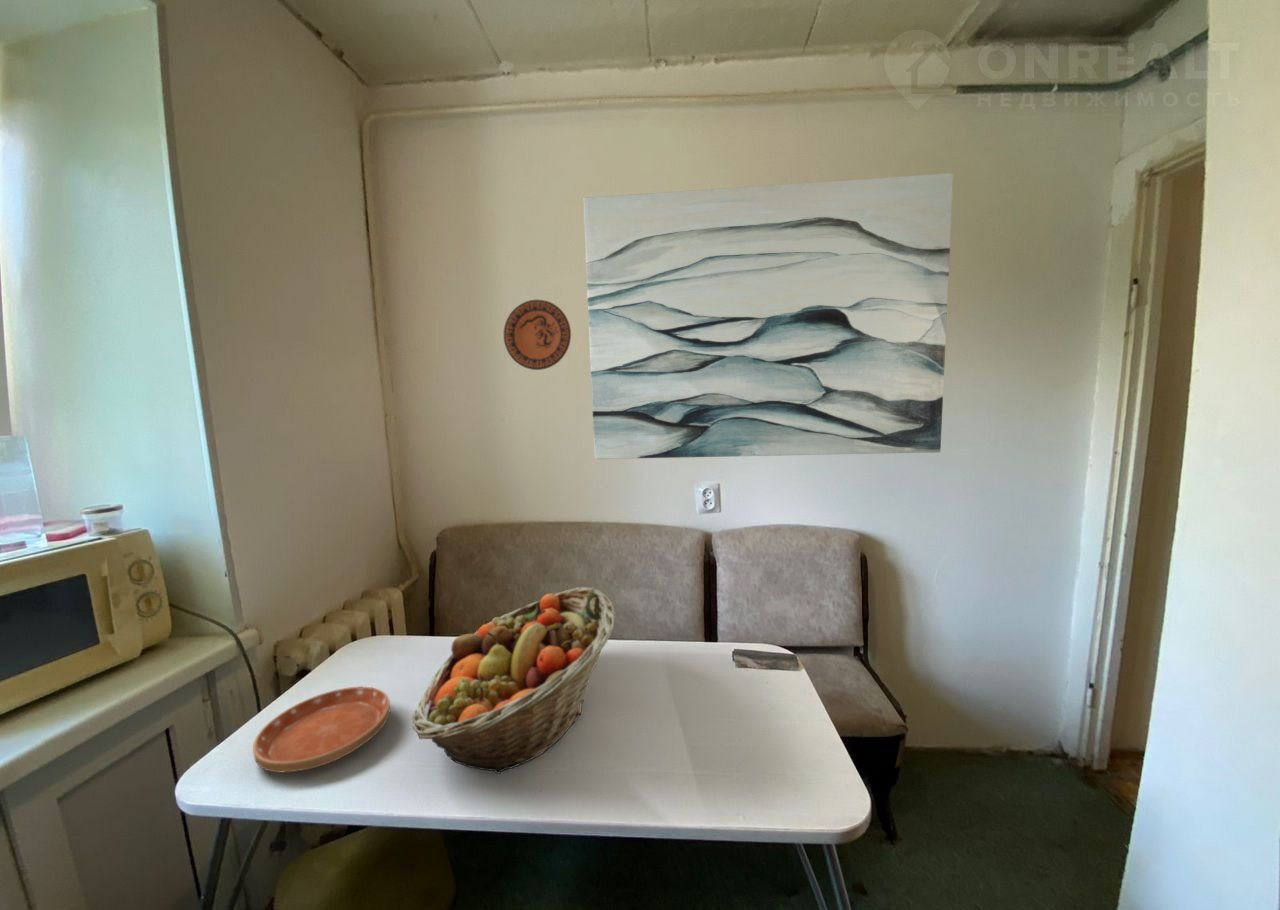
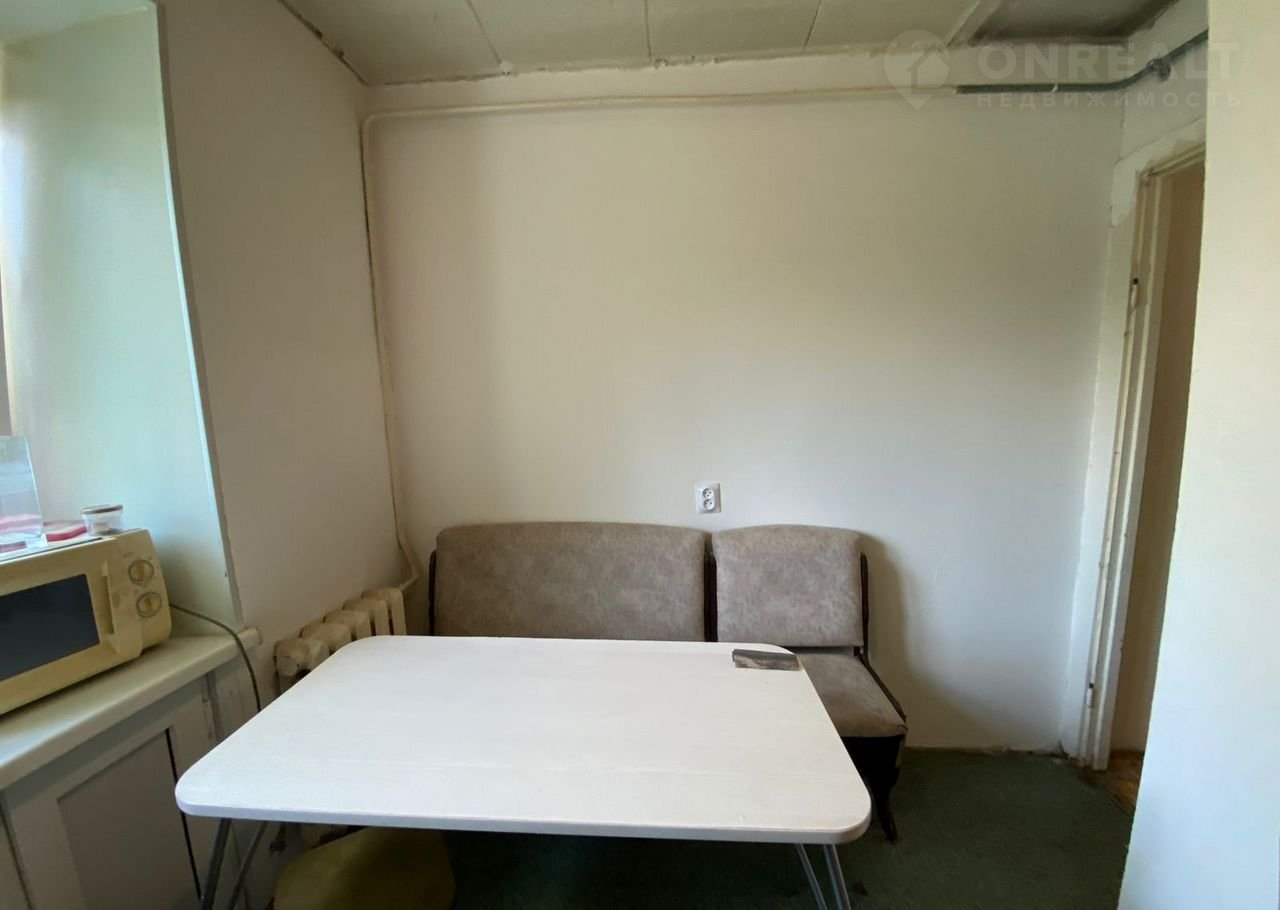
- saucer (326, 728)
- wall art (761, 326)
- fruit basket (523, 664)
- decorative plate (537, 335)
